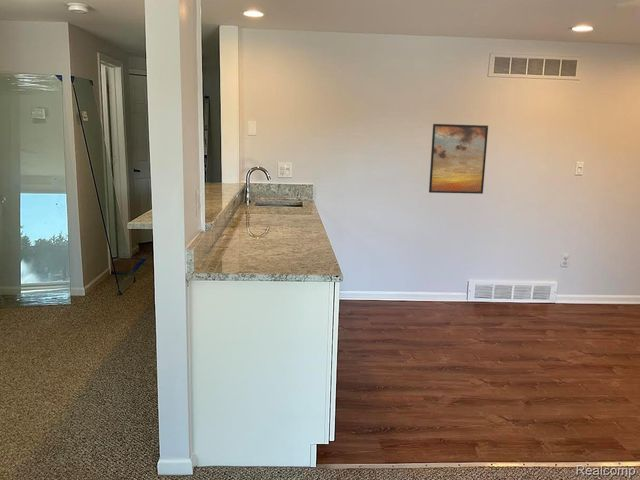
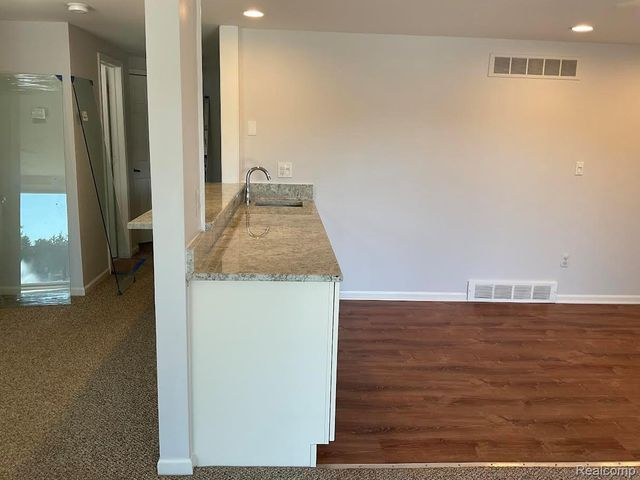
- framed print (458, 159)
